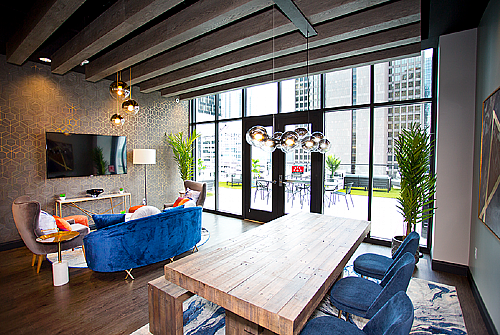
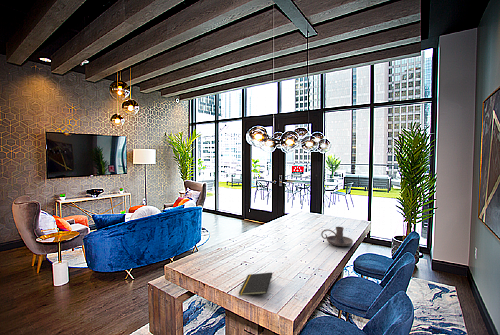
+ candle holder (336, 235)
+ notepad (256, 283)
